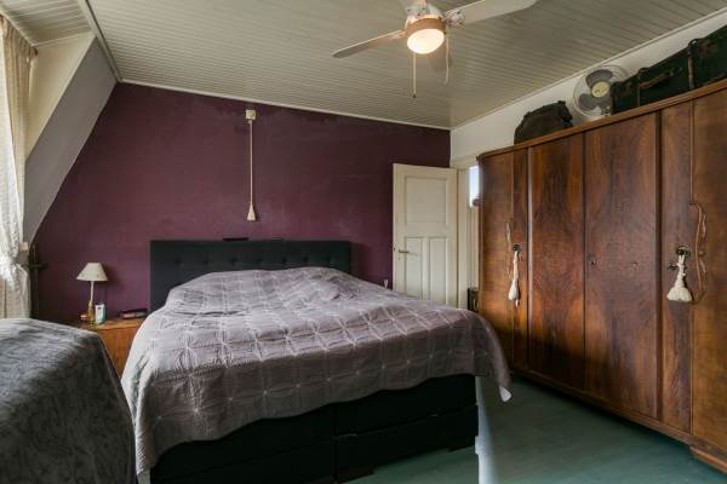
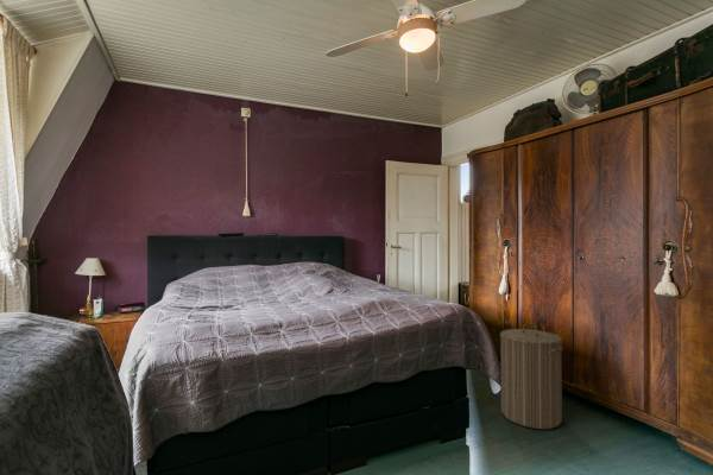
+ laundry hamper (530, 368)
